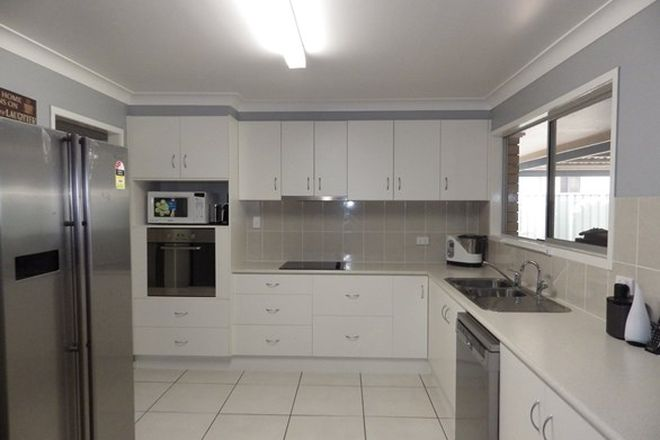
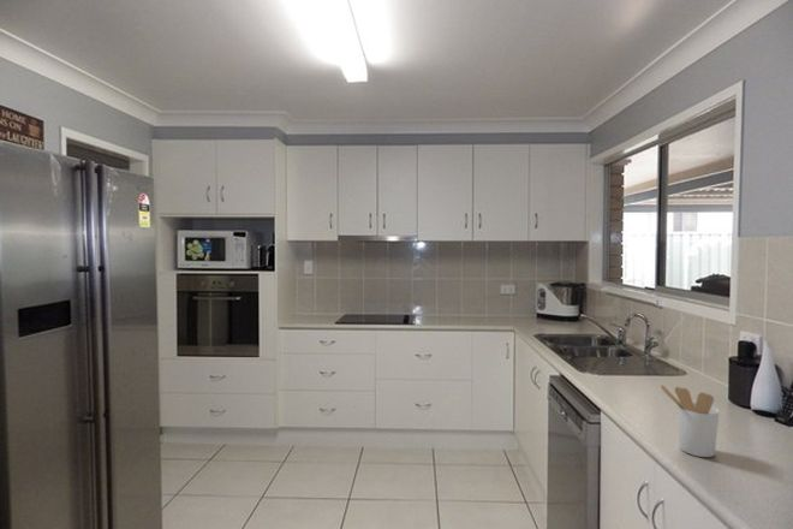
+ utensil holder (687, 417)
